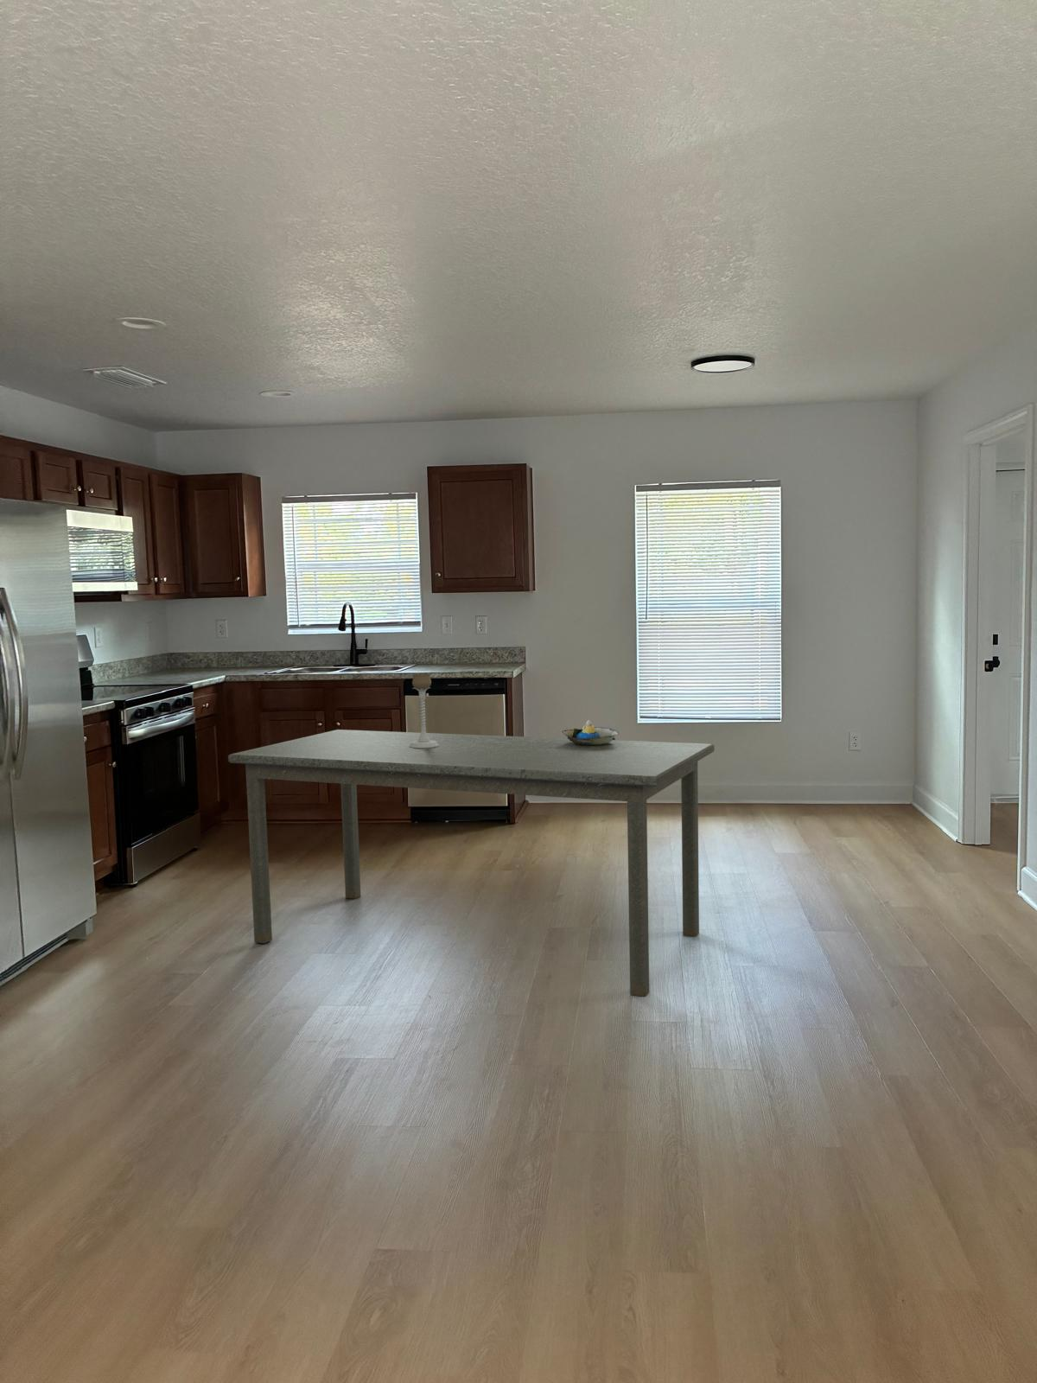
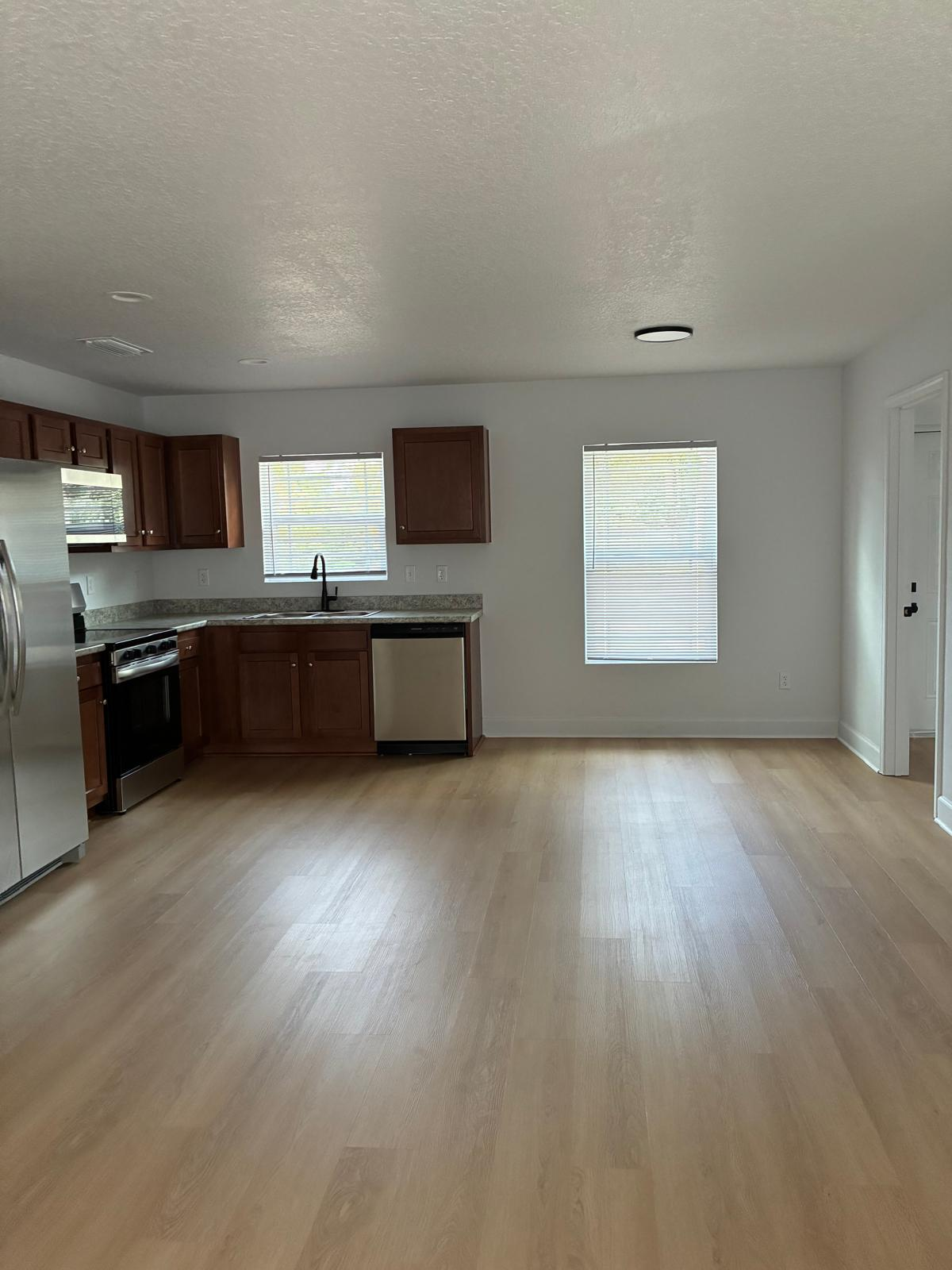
- dining table (480, 792)
- candle holder (423, 709)
- decorative bowl (584, 731)
